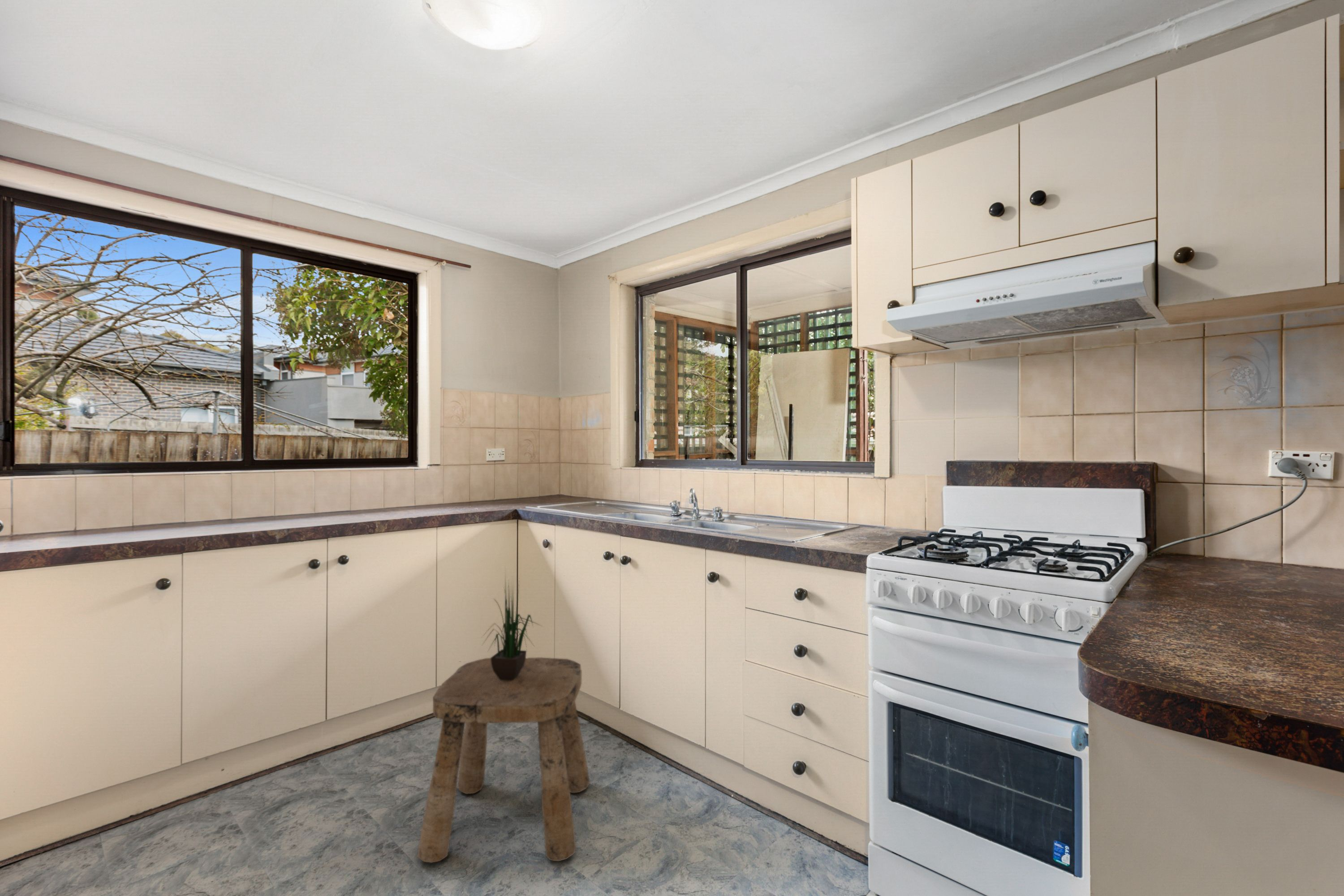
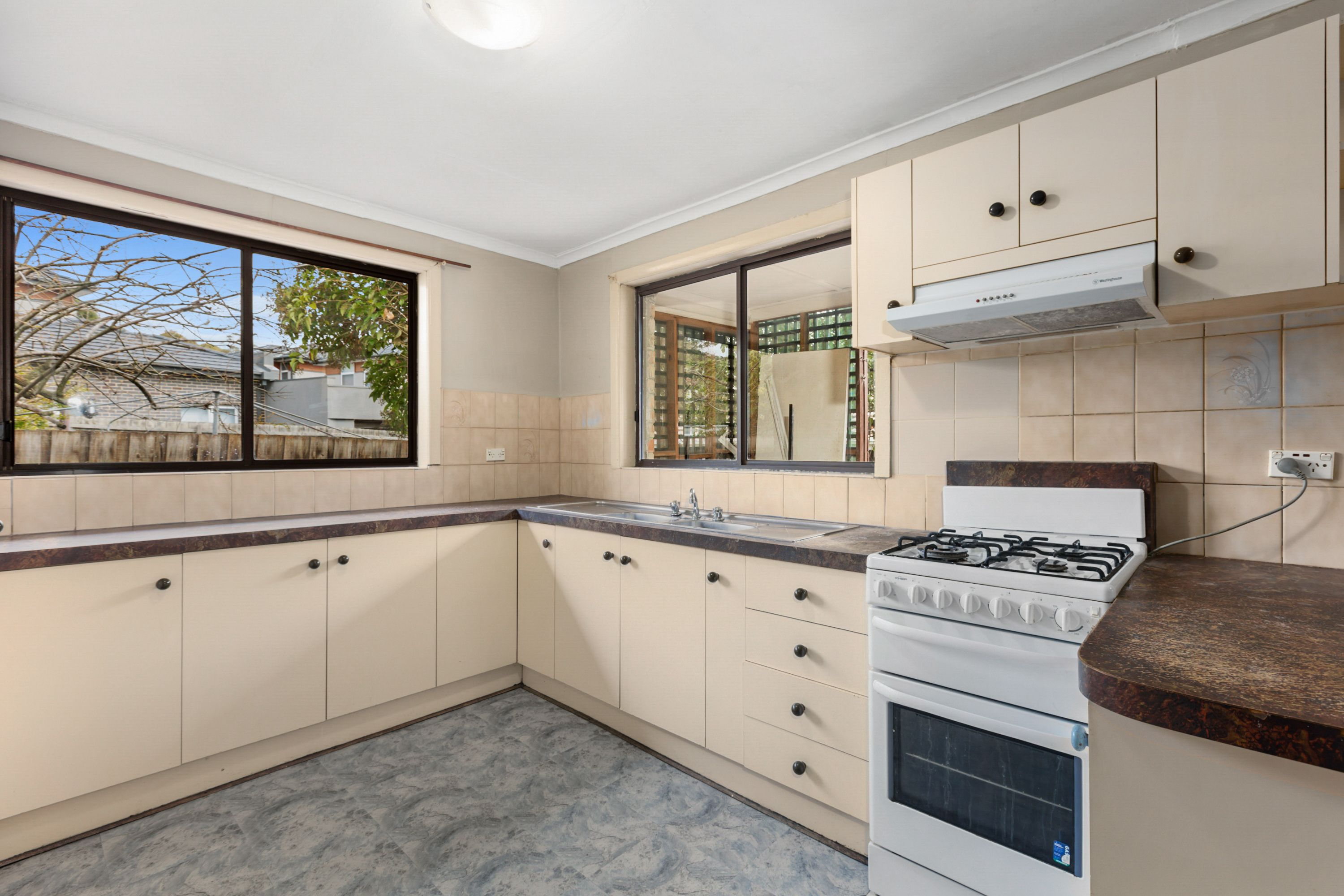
- potted plant (513, 620)
- stool (487, 745)
